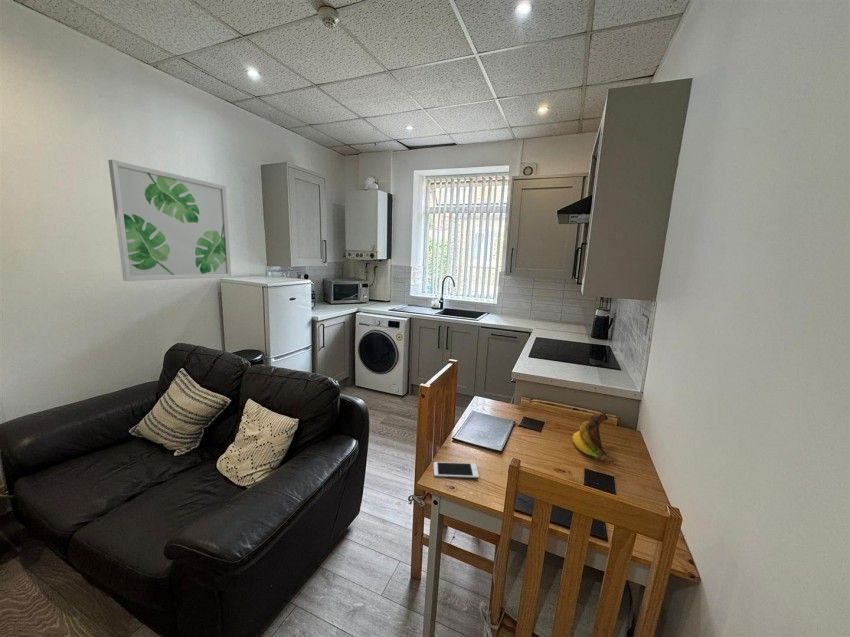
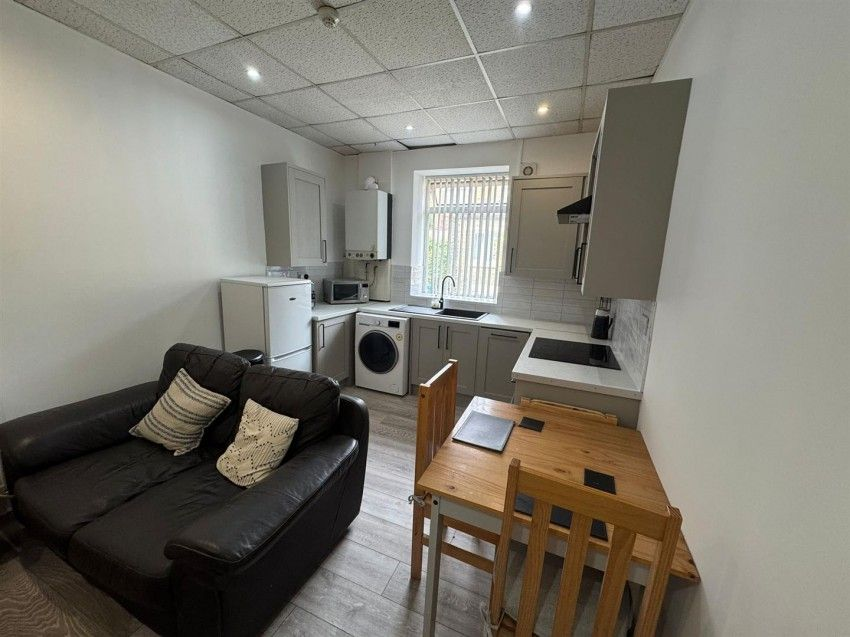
- wall art (179, 228)
- cell phone (455, 469)
- banana (593, 431)
